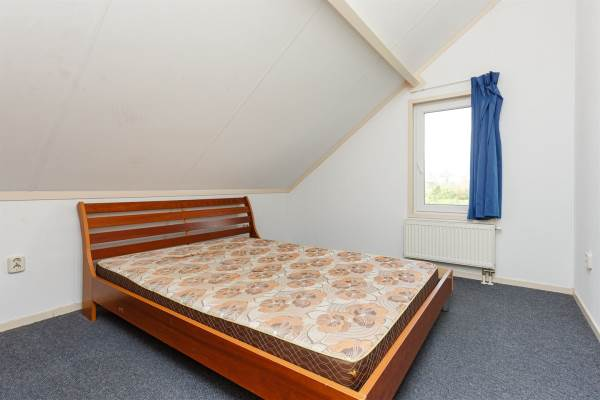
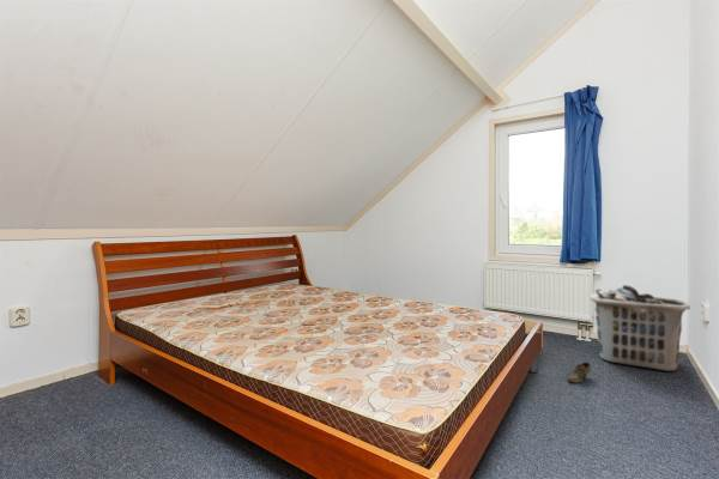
+ shoe (579, 371)
+ clothes hamper (636, 323)
